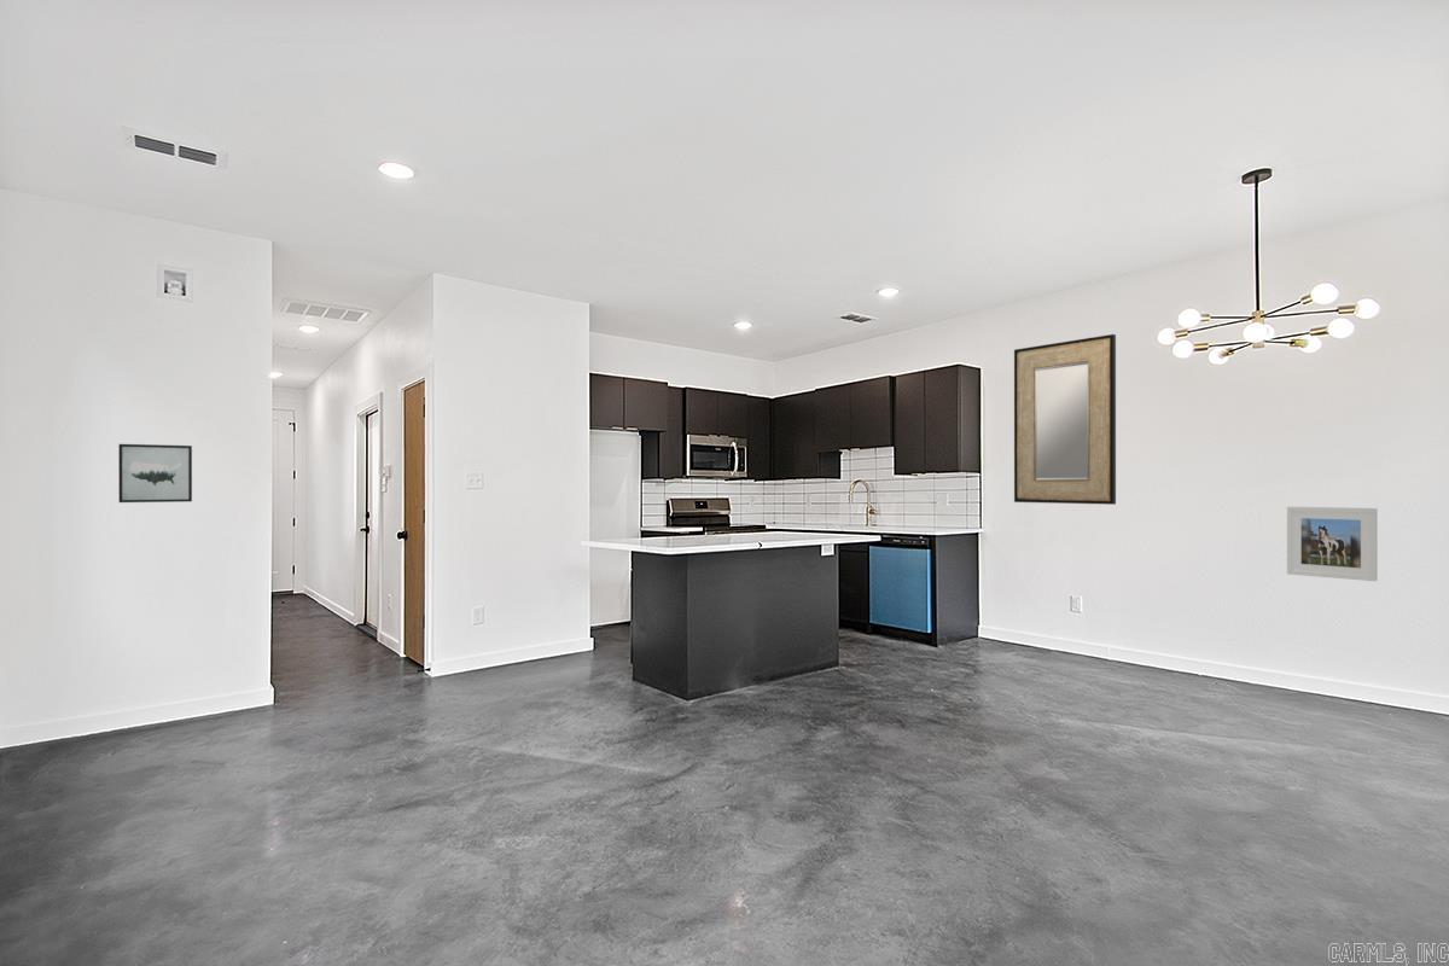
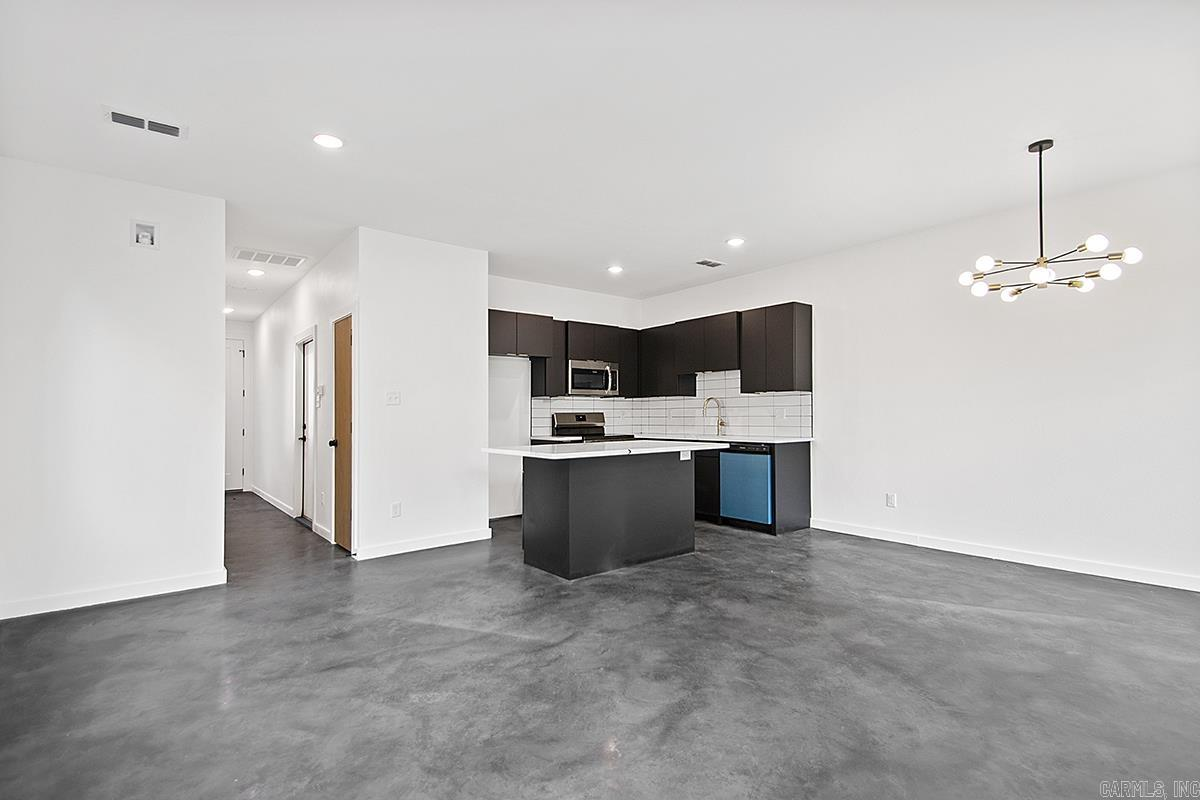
- home mirror (1061, 423)
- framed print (1329, 542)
- wall art (156, 473)
